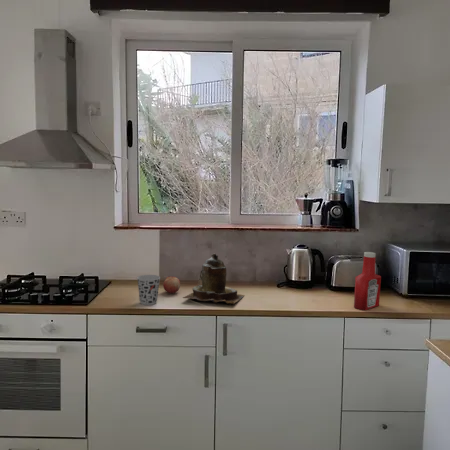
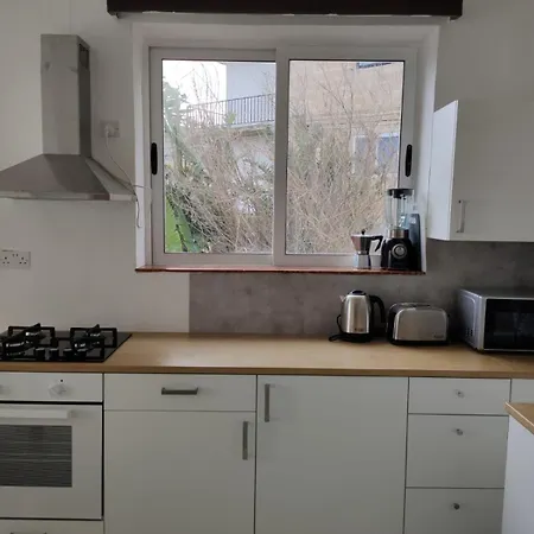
- cup (148, 290)
- fruit (171, 285)
- soap bottle (368, 279)
- teapot (216, 276)
